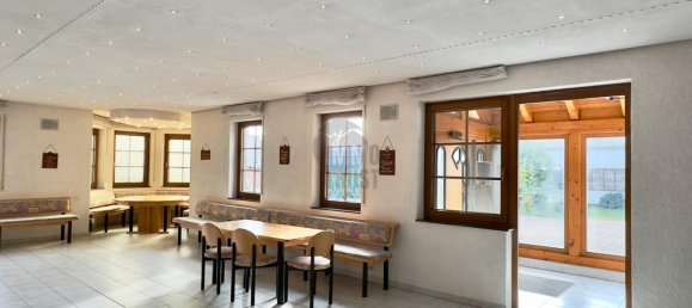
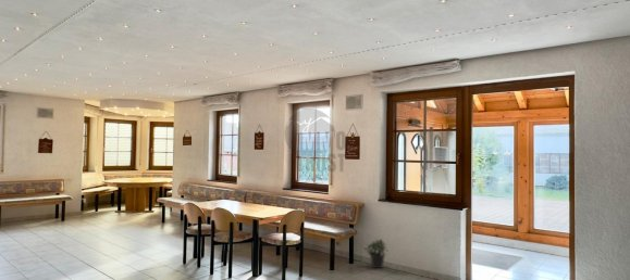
+ potted plant (378, 252)
